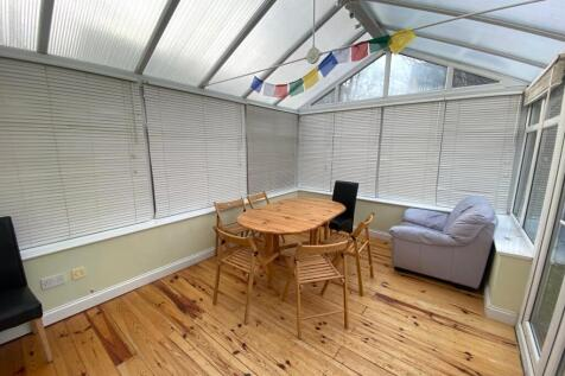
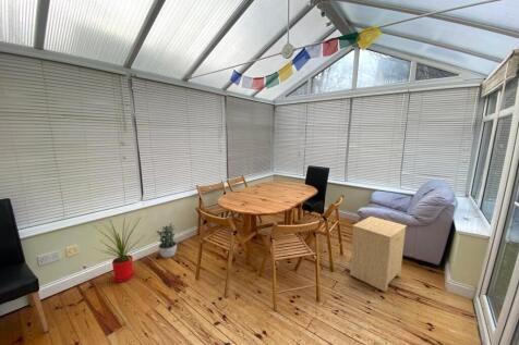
+ house plant (121, 247)
+ side table (377, 250)
+ potted plant (166, 239)
